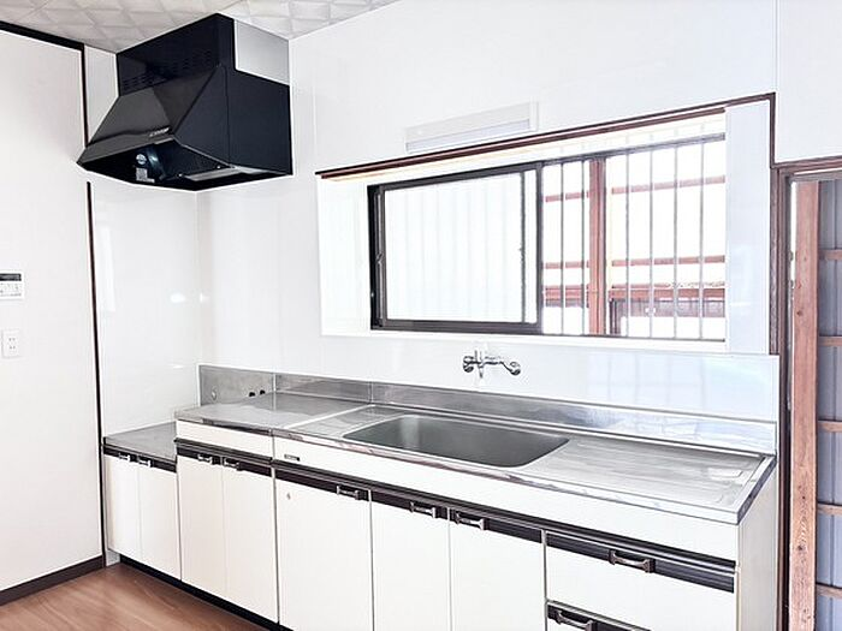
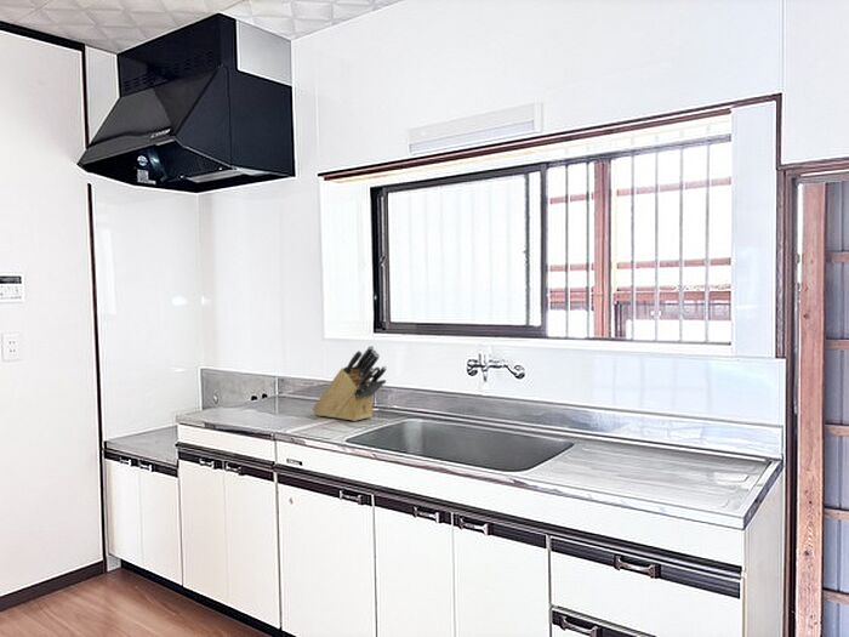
+ knife block (348, 381)
